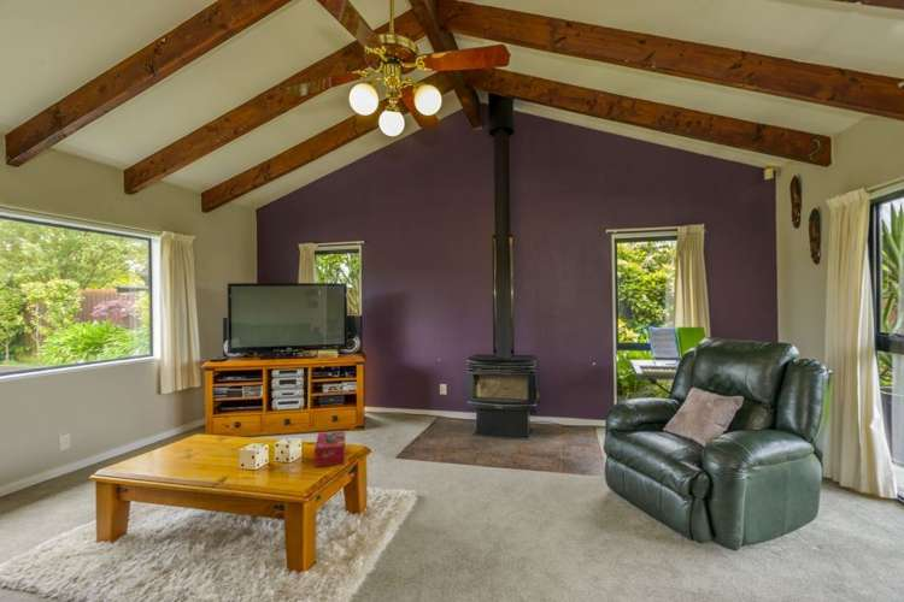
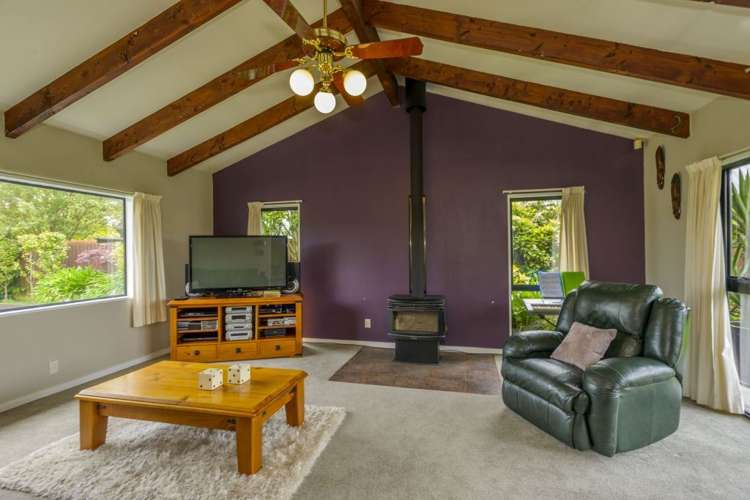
- tissue box (330, 448)
